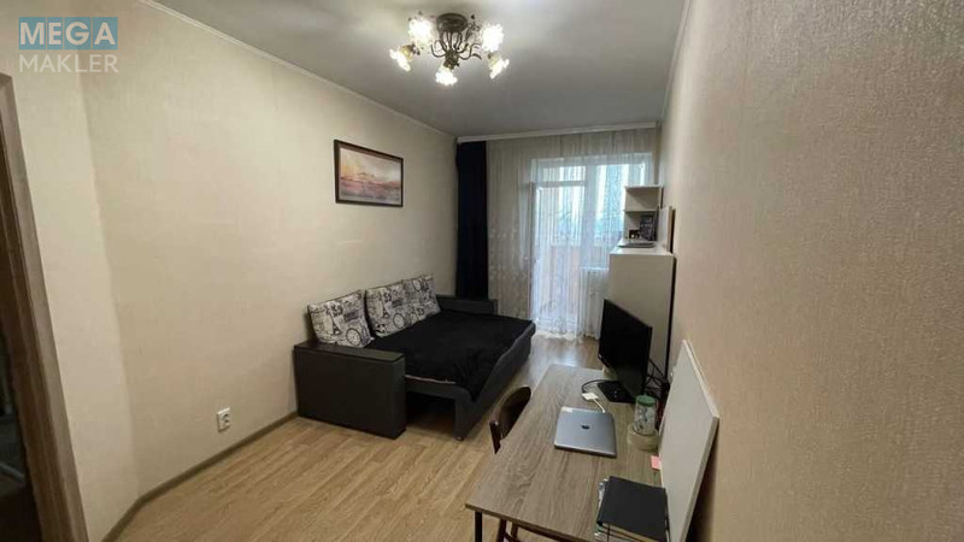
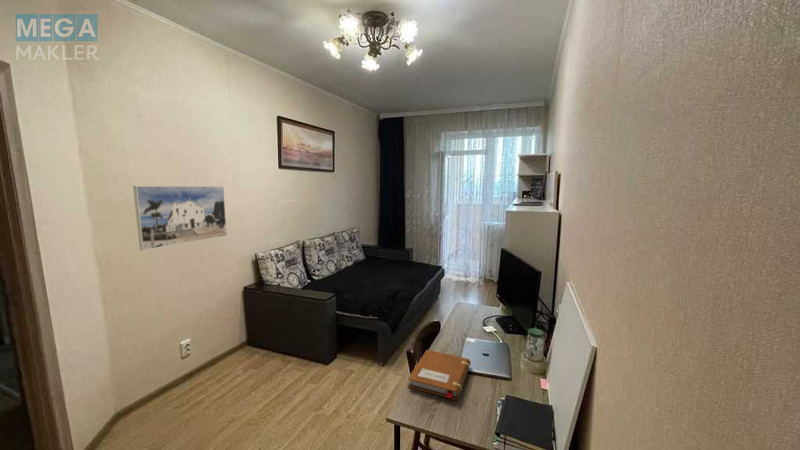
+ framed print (186, 214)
+ notebook (440, 373)
